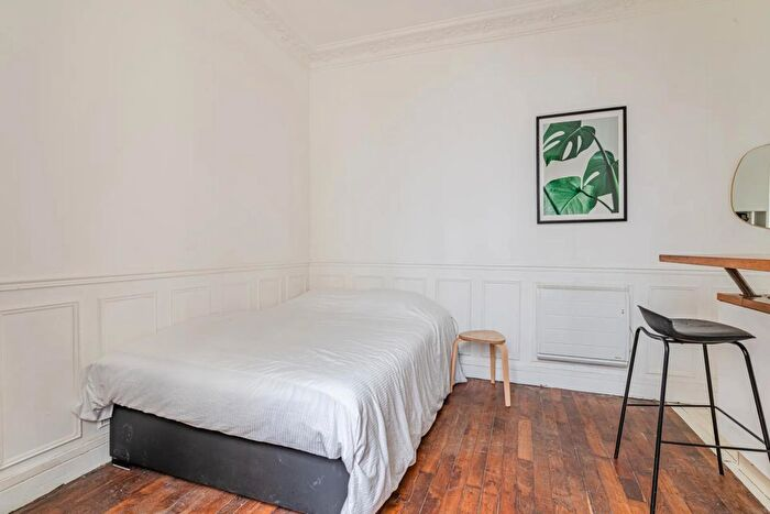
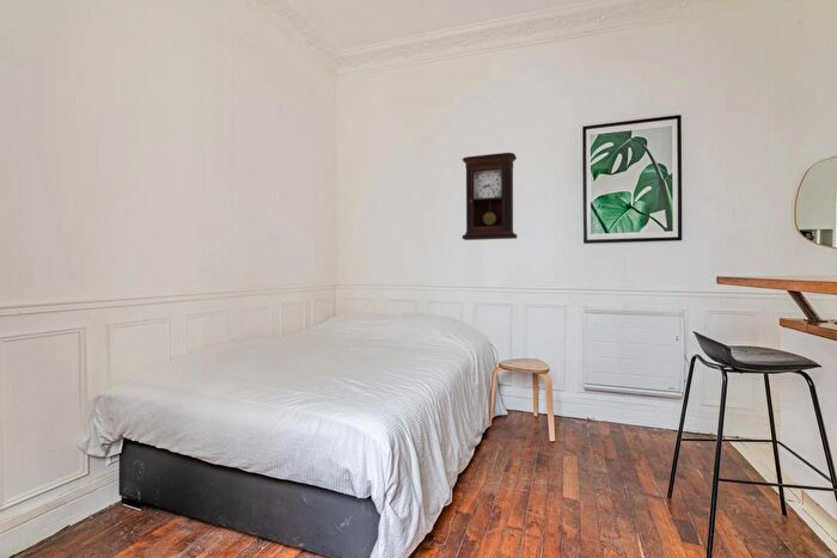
+ pendulum clock (488, 197)
